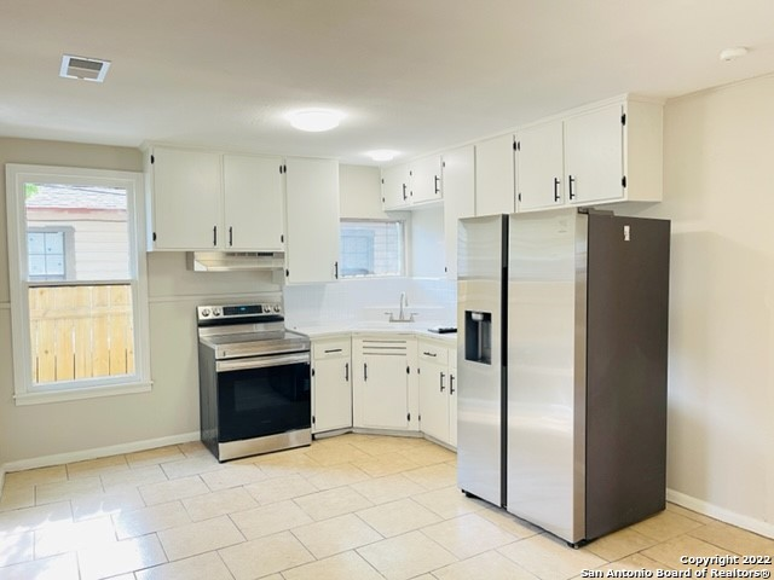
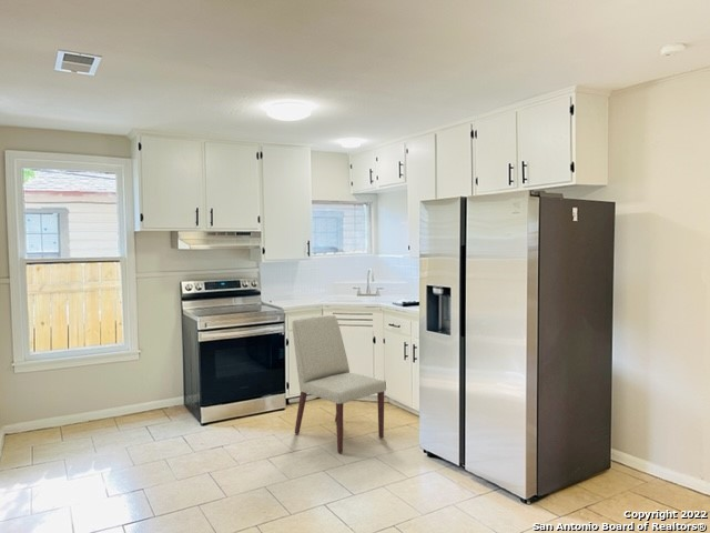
+ chair (336, 378)
